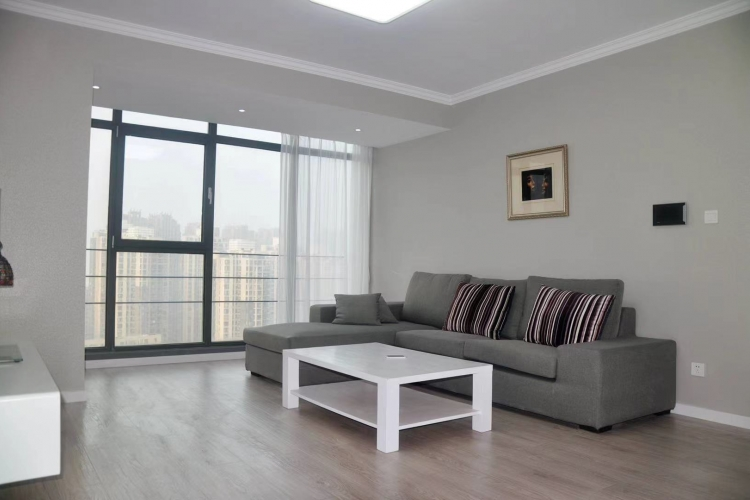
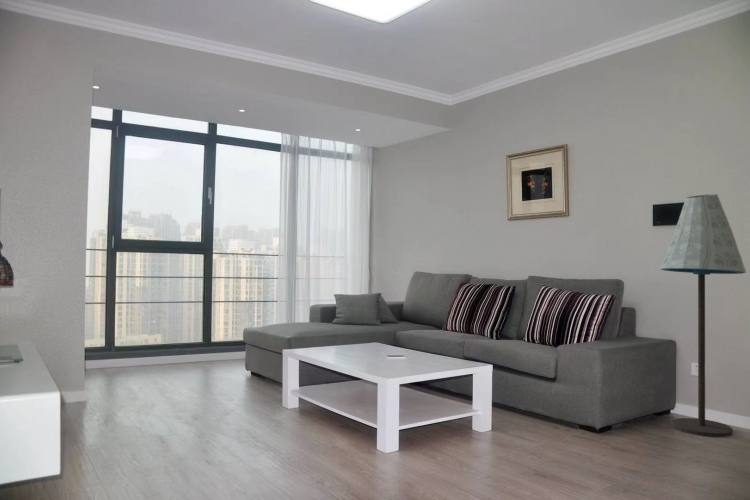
+ floor lamp (701, 310)
